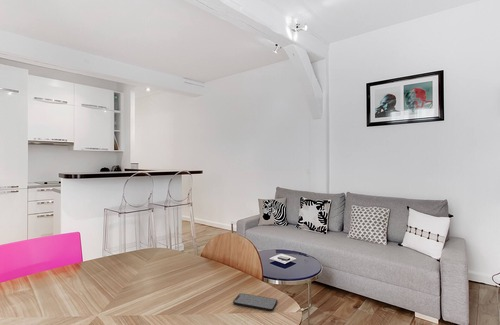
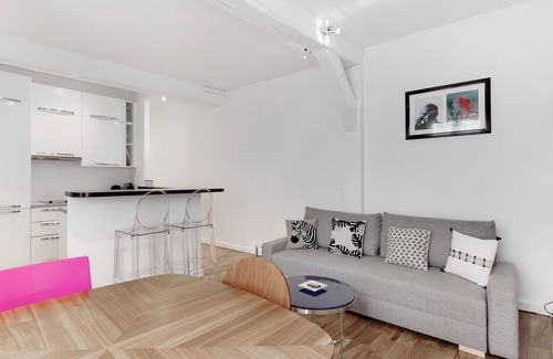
- smartphone (255, 301)
